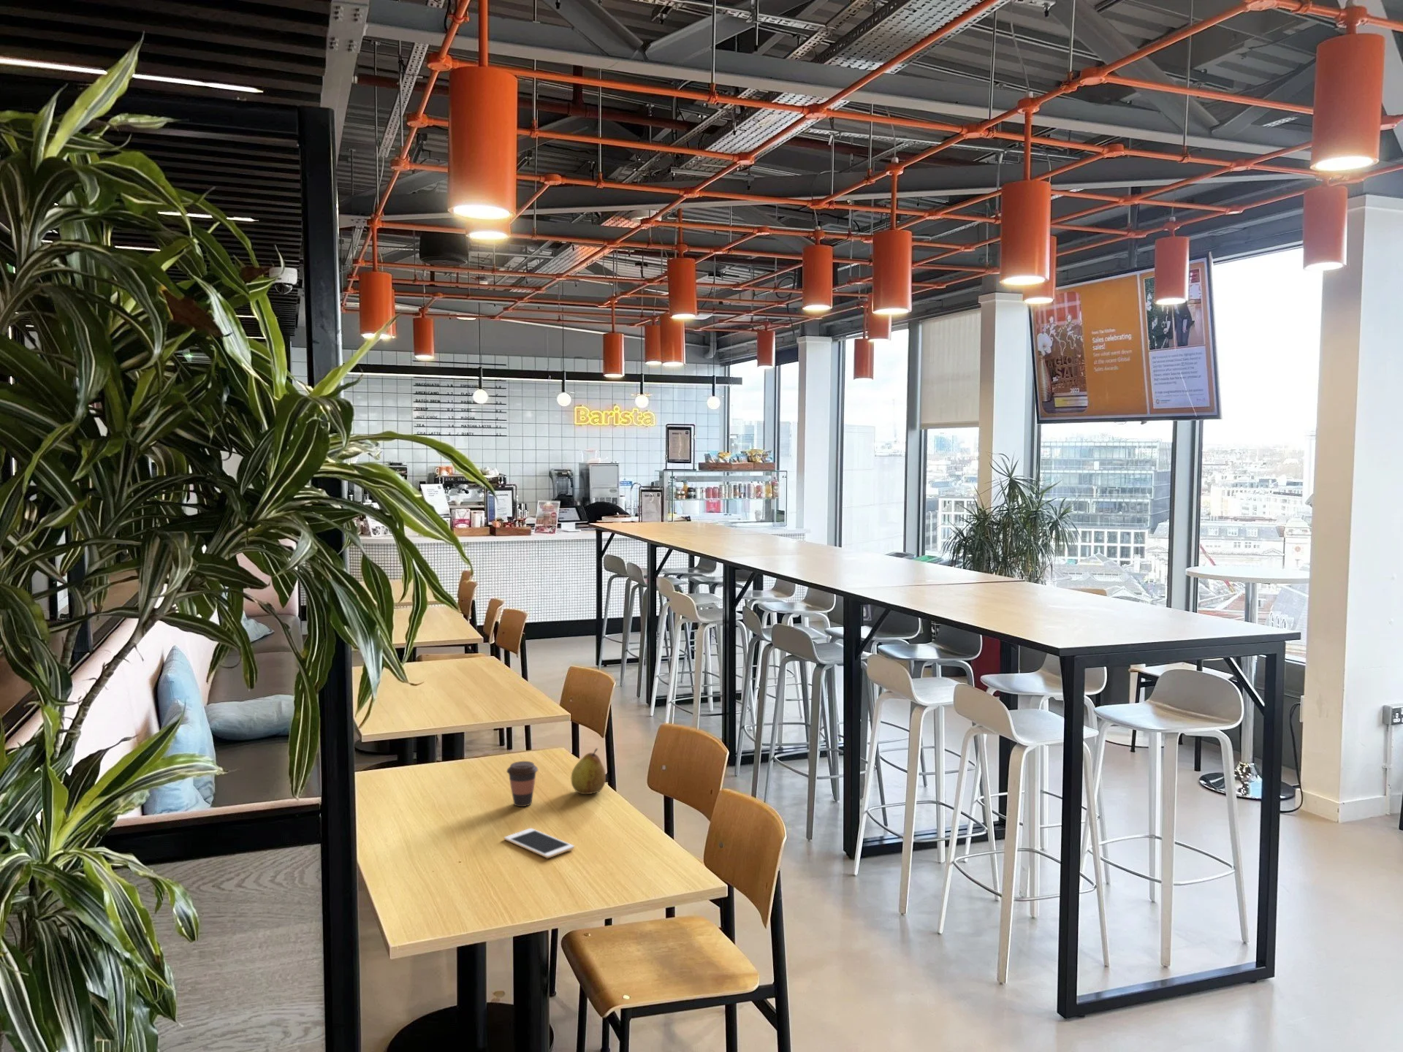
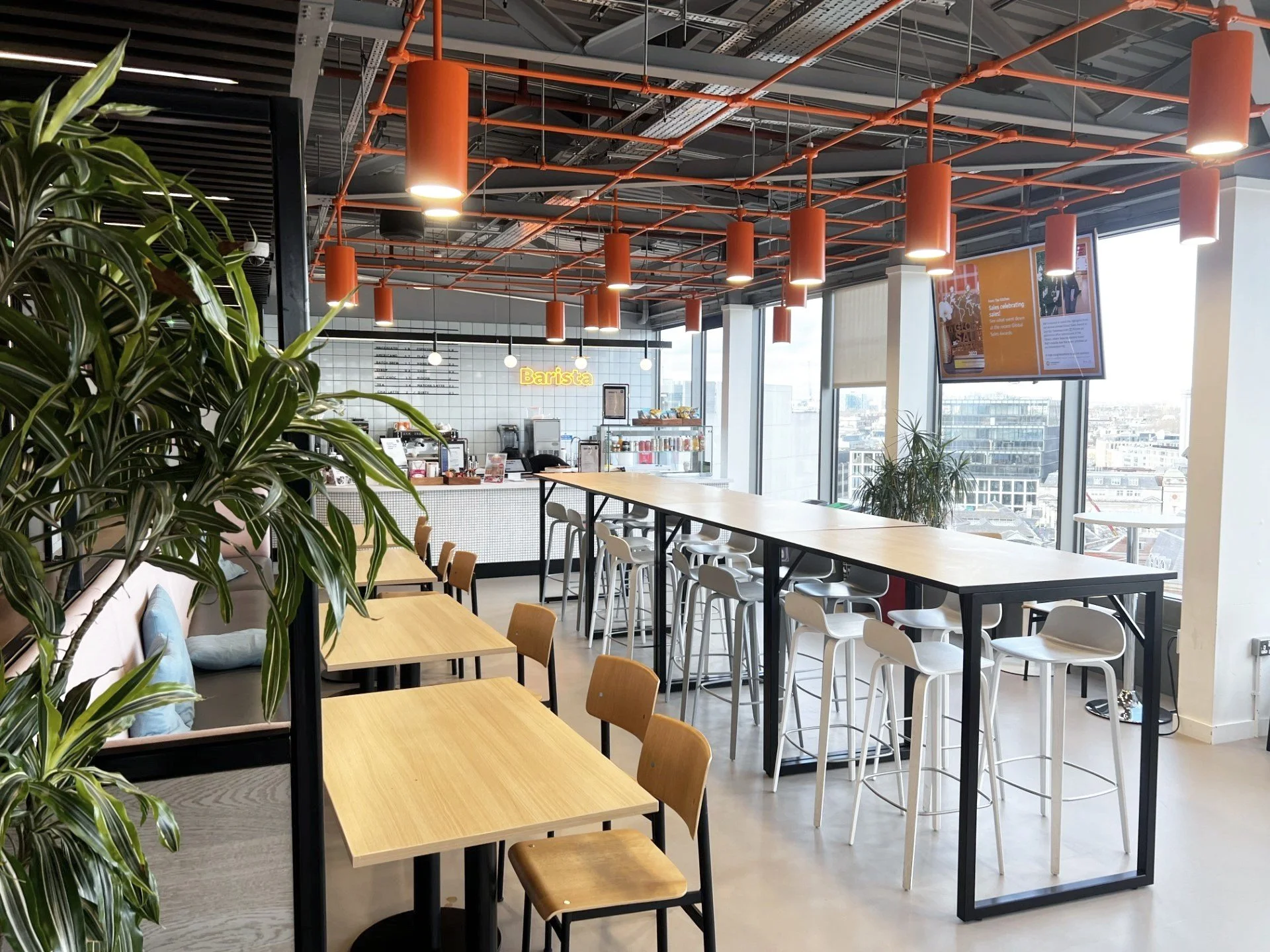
- coffee cup (523, 783)
- cell phone (538, 842)
- fruit (588, 769)
